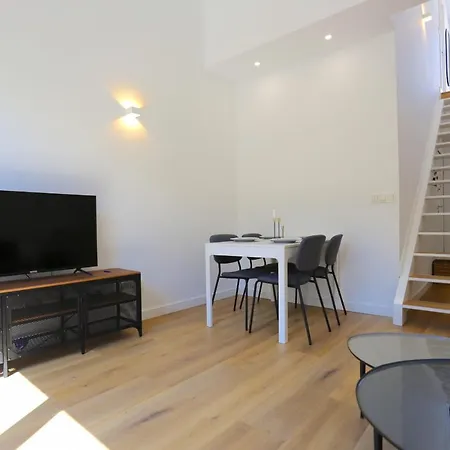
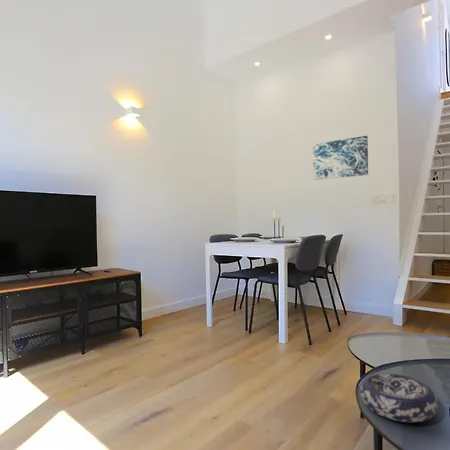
+ wall art (339, 158)
+ decorative bowl (397, 396)
